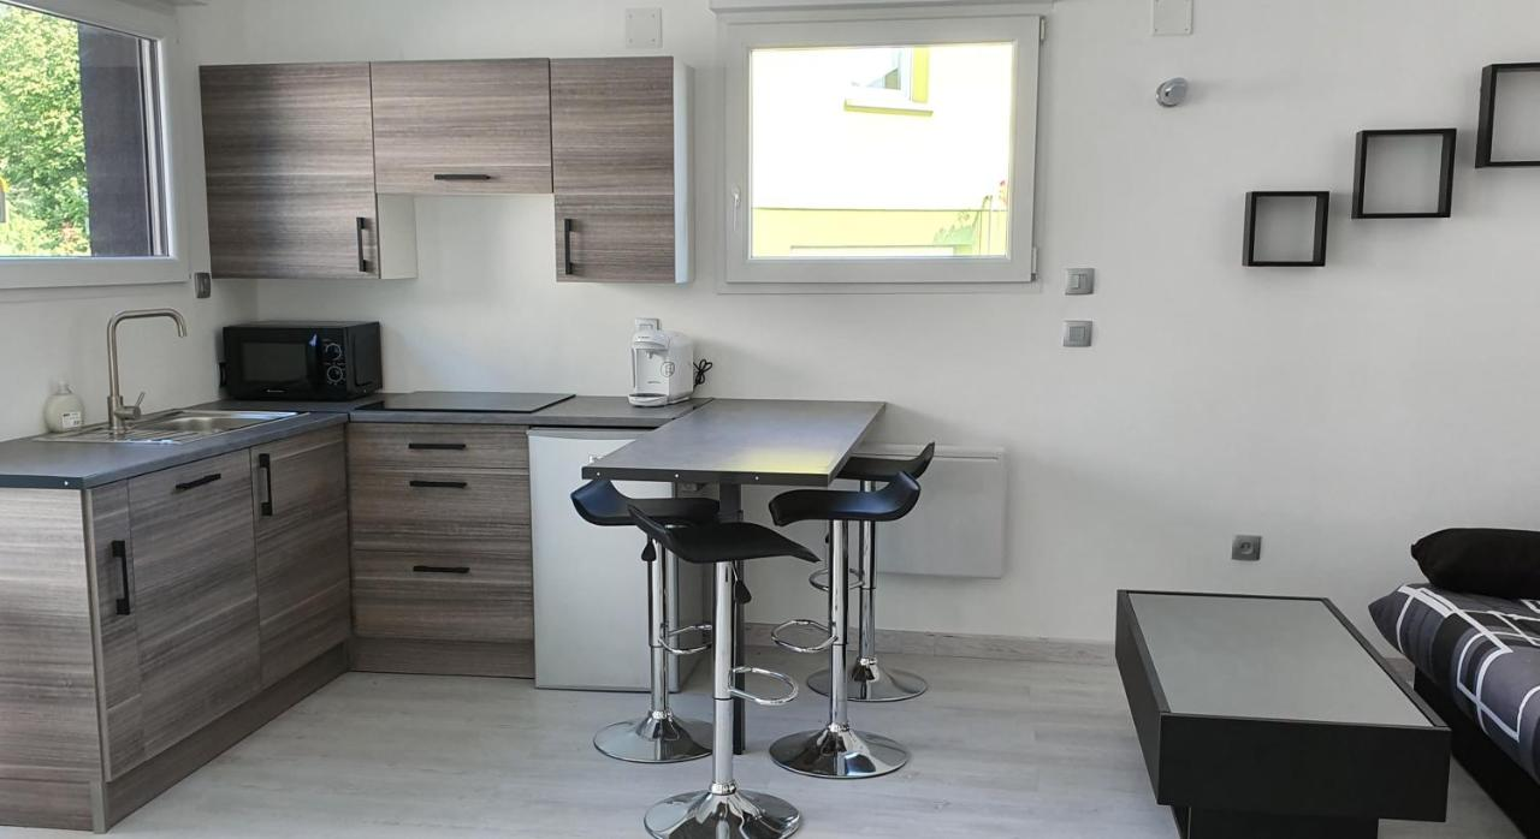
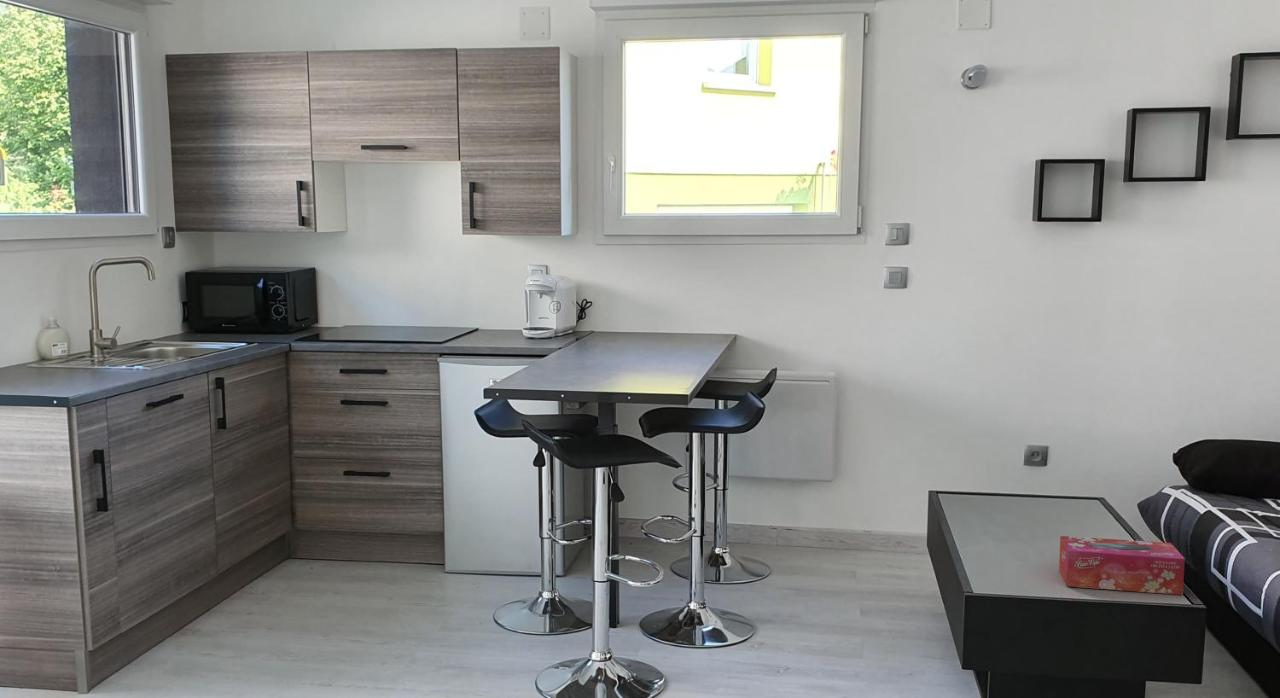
+ tissue box (1119, 564)
